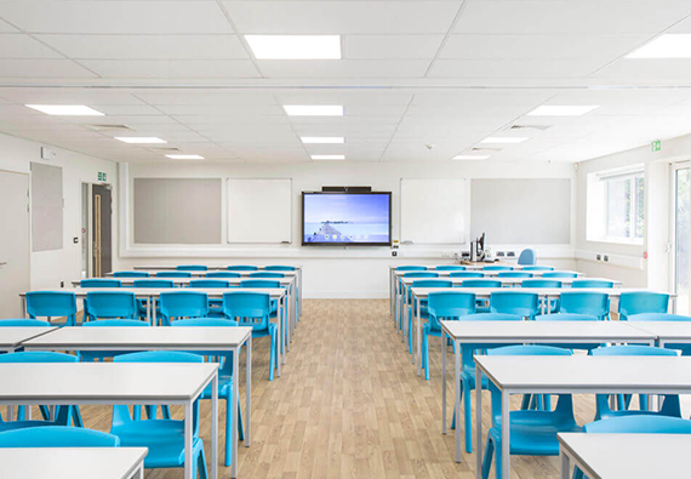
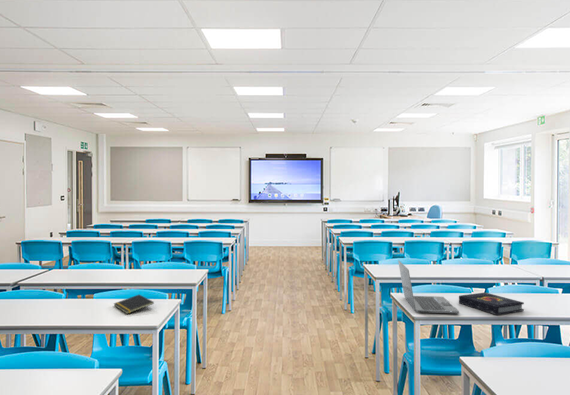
+ notepad (133, 303)
+ laptop (426, 296)
+ book (490, 302)
